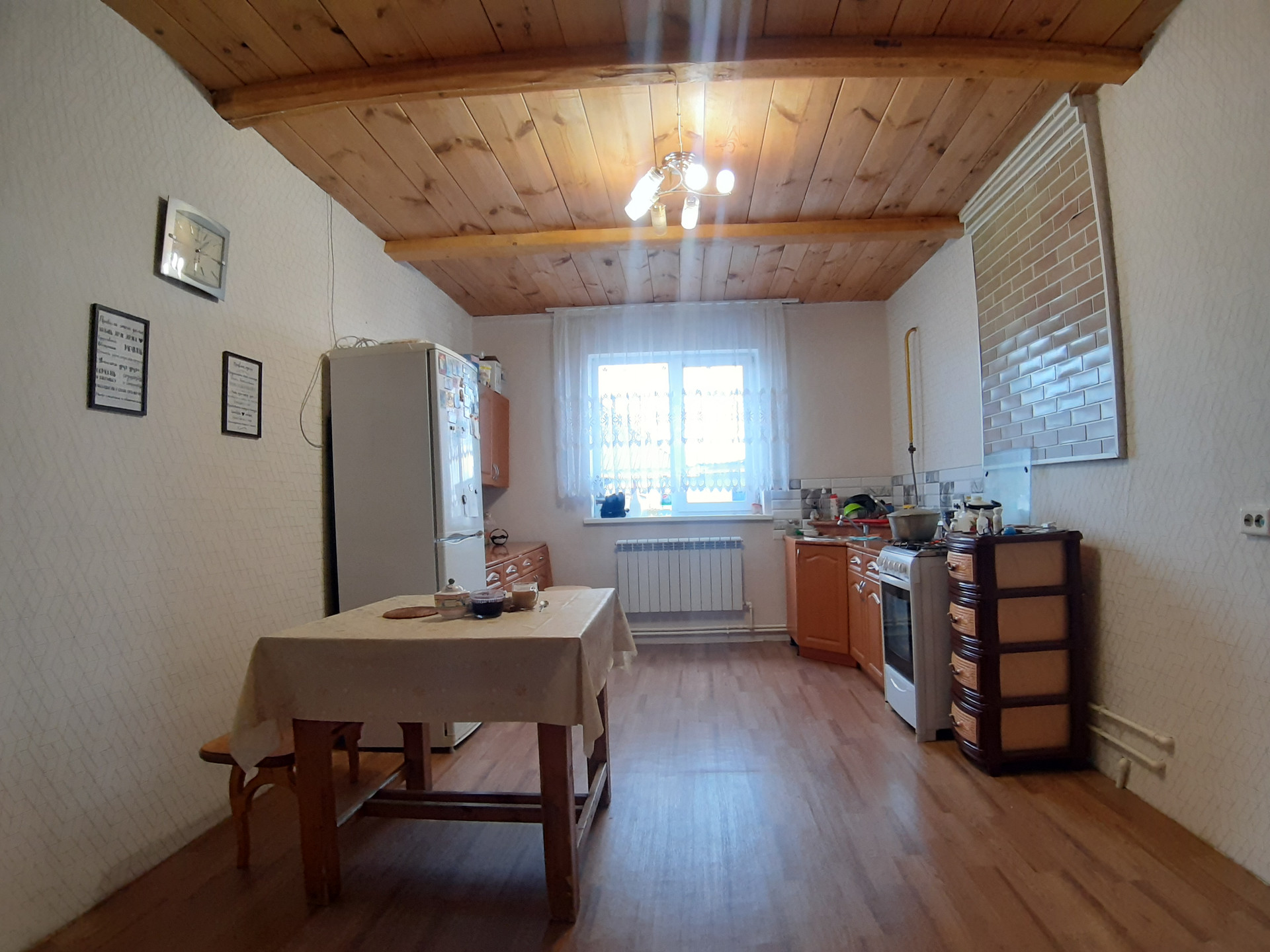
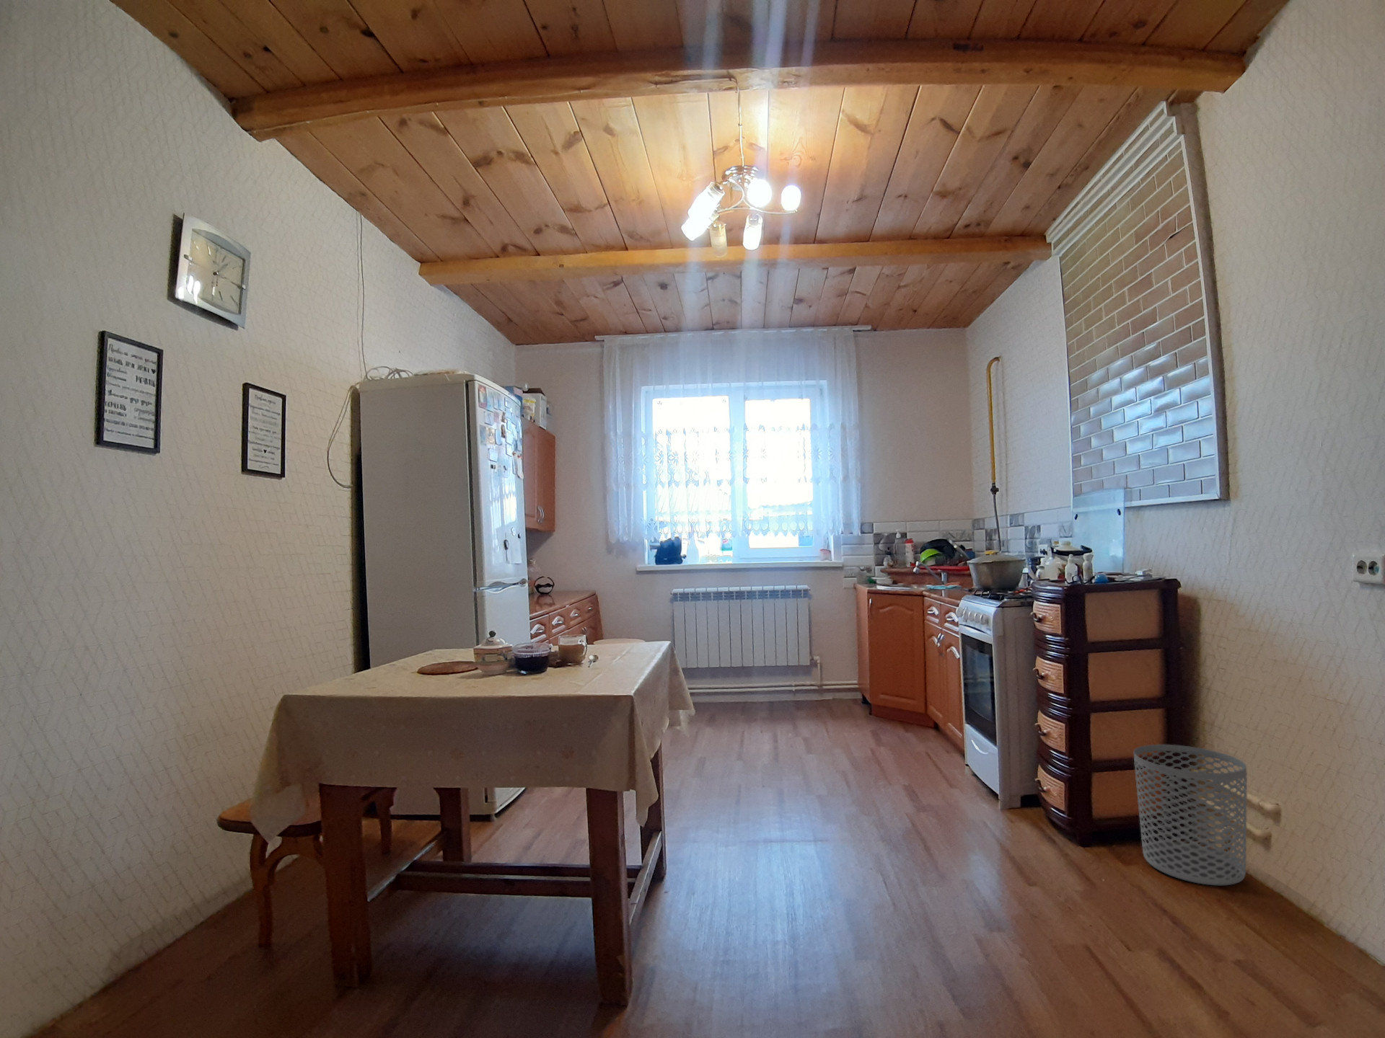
+ waste bin (1190, 811)
